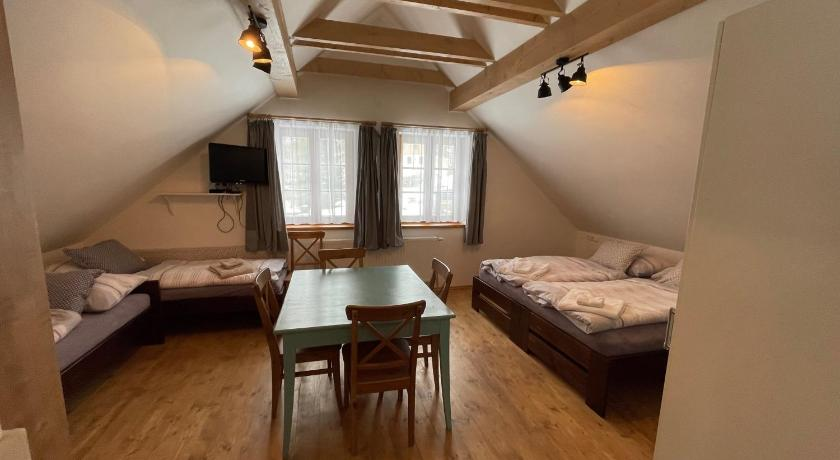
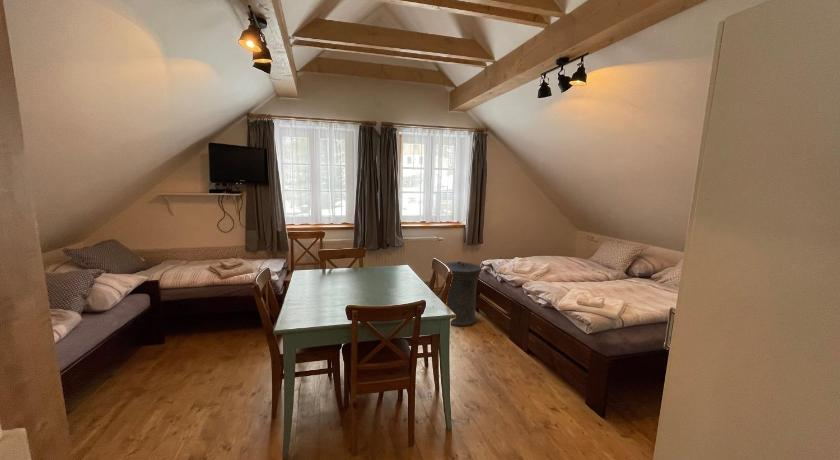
+ trash can (459, 290)
